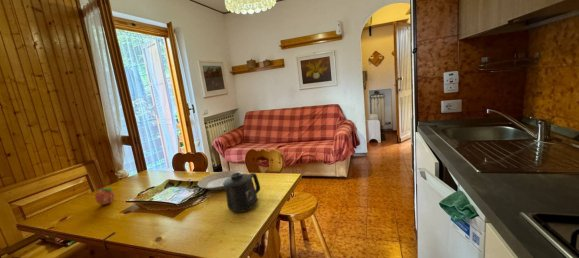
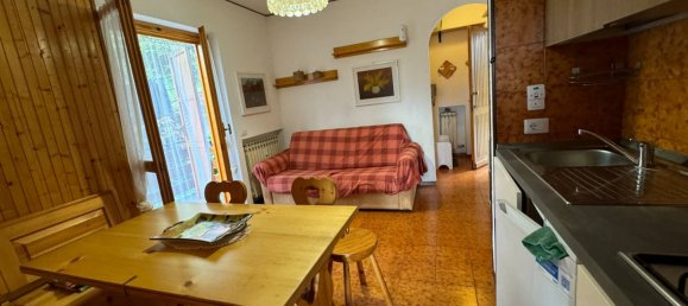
- fruit (104, 195)
- plate (221, 181)
- mug (241, 188)
